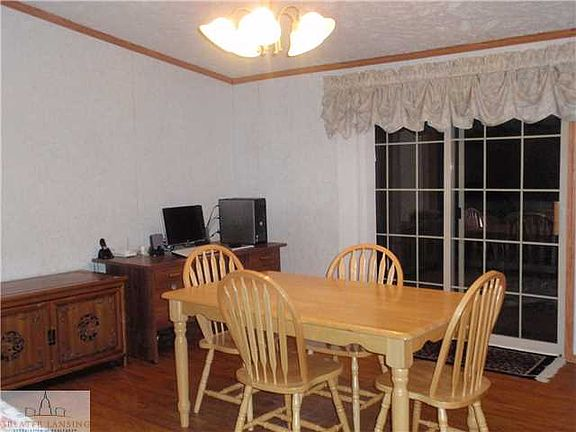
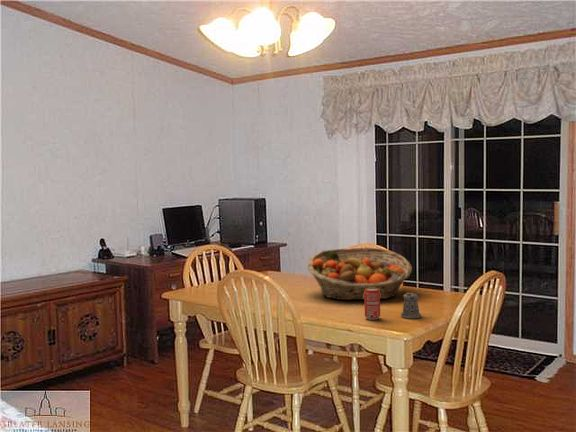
+ pepper shaker (412, 304)
+ fruit basket (359, 273)
+ beverage can (372, 303)
